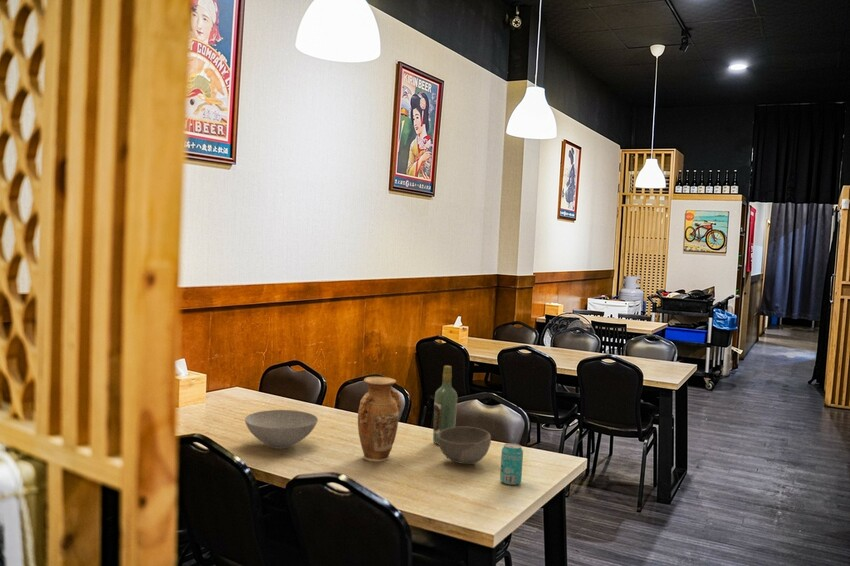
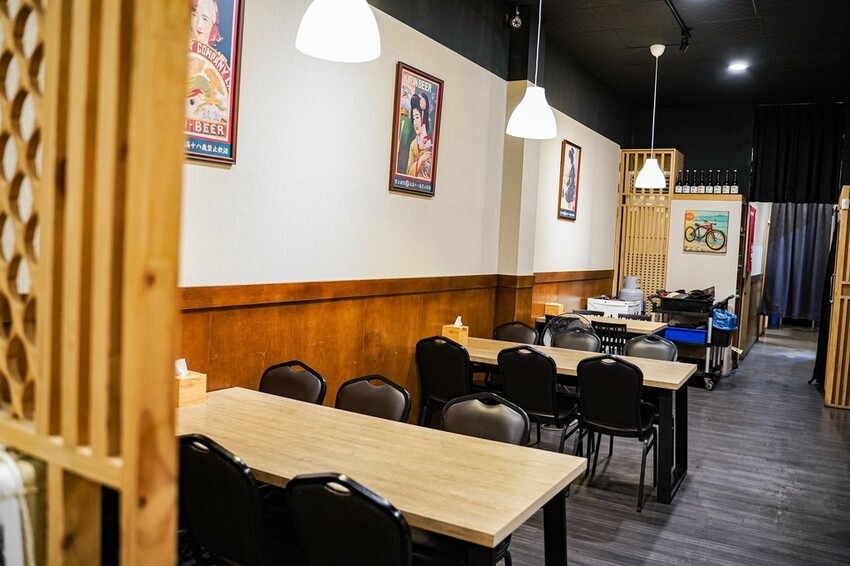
- bowl (463, 447)
- wine bottle (445, 404)
- bowl (281, 432)
- beverage can (511, 463)
- vase (378, 418)
